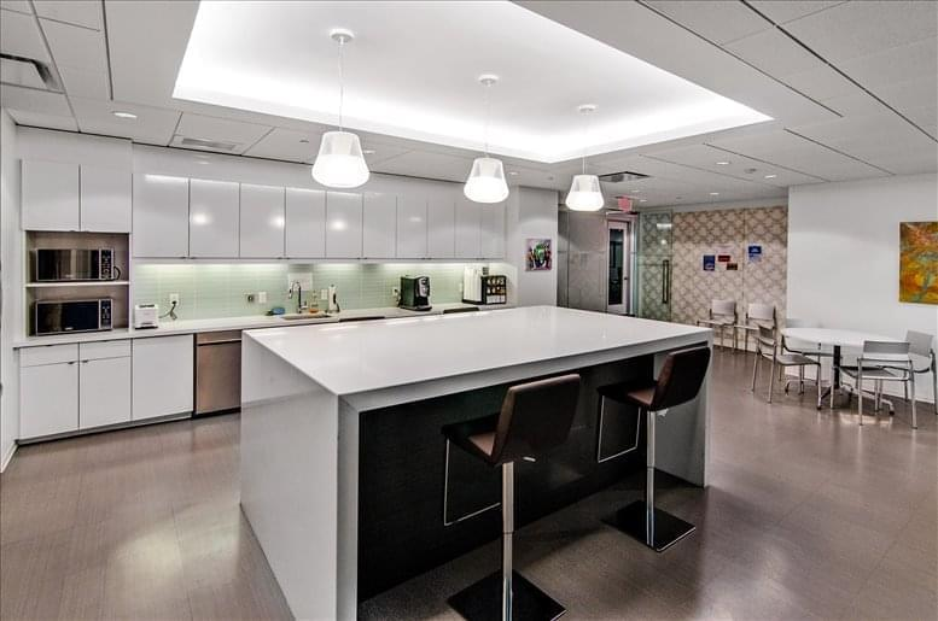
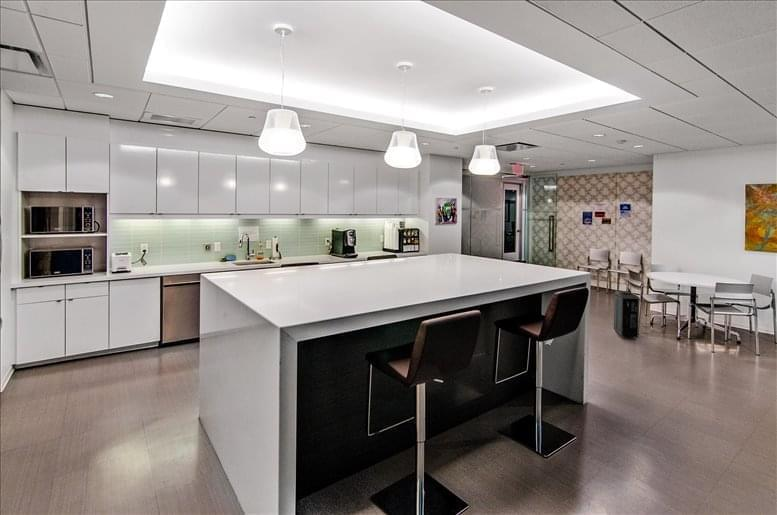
+ air purifier (625, 313)
